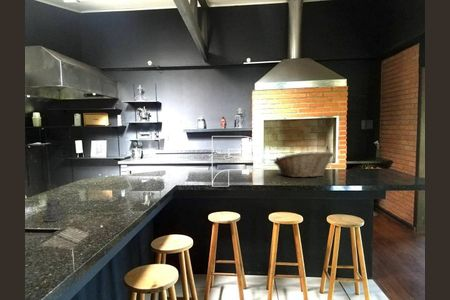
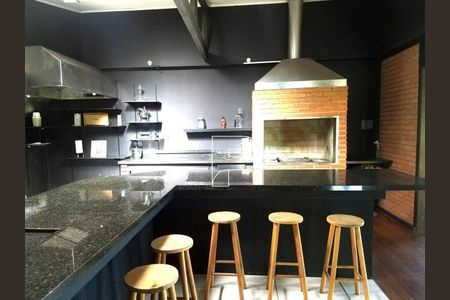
- fruit basket (303, 163)
- pepper shaker (54, 208)
